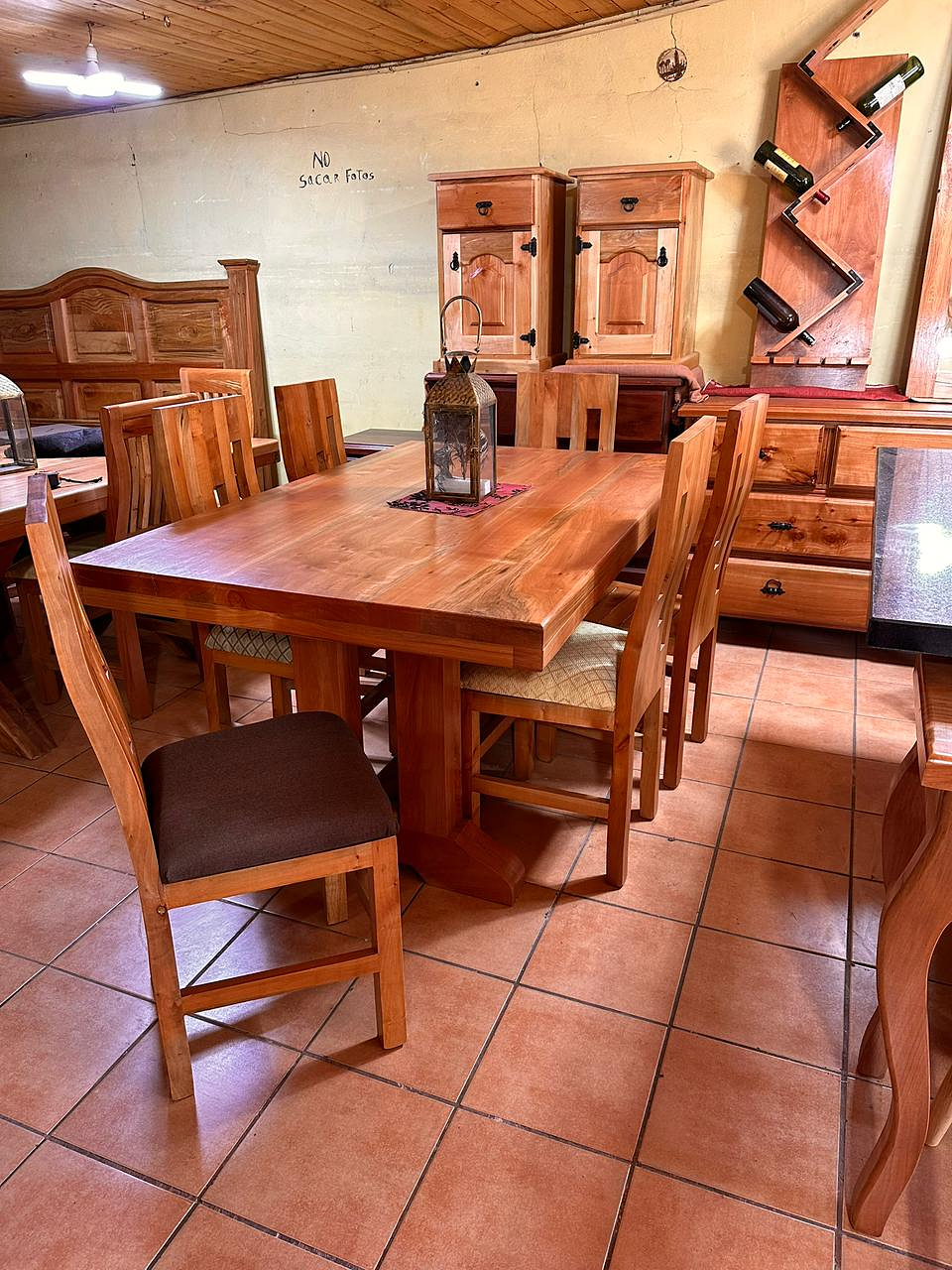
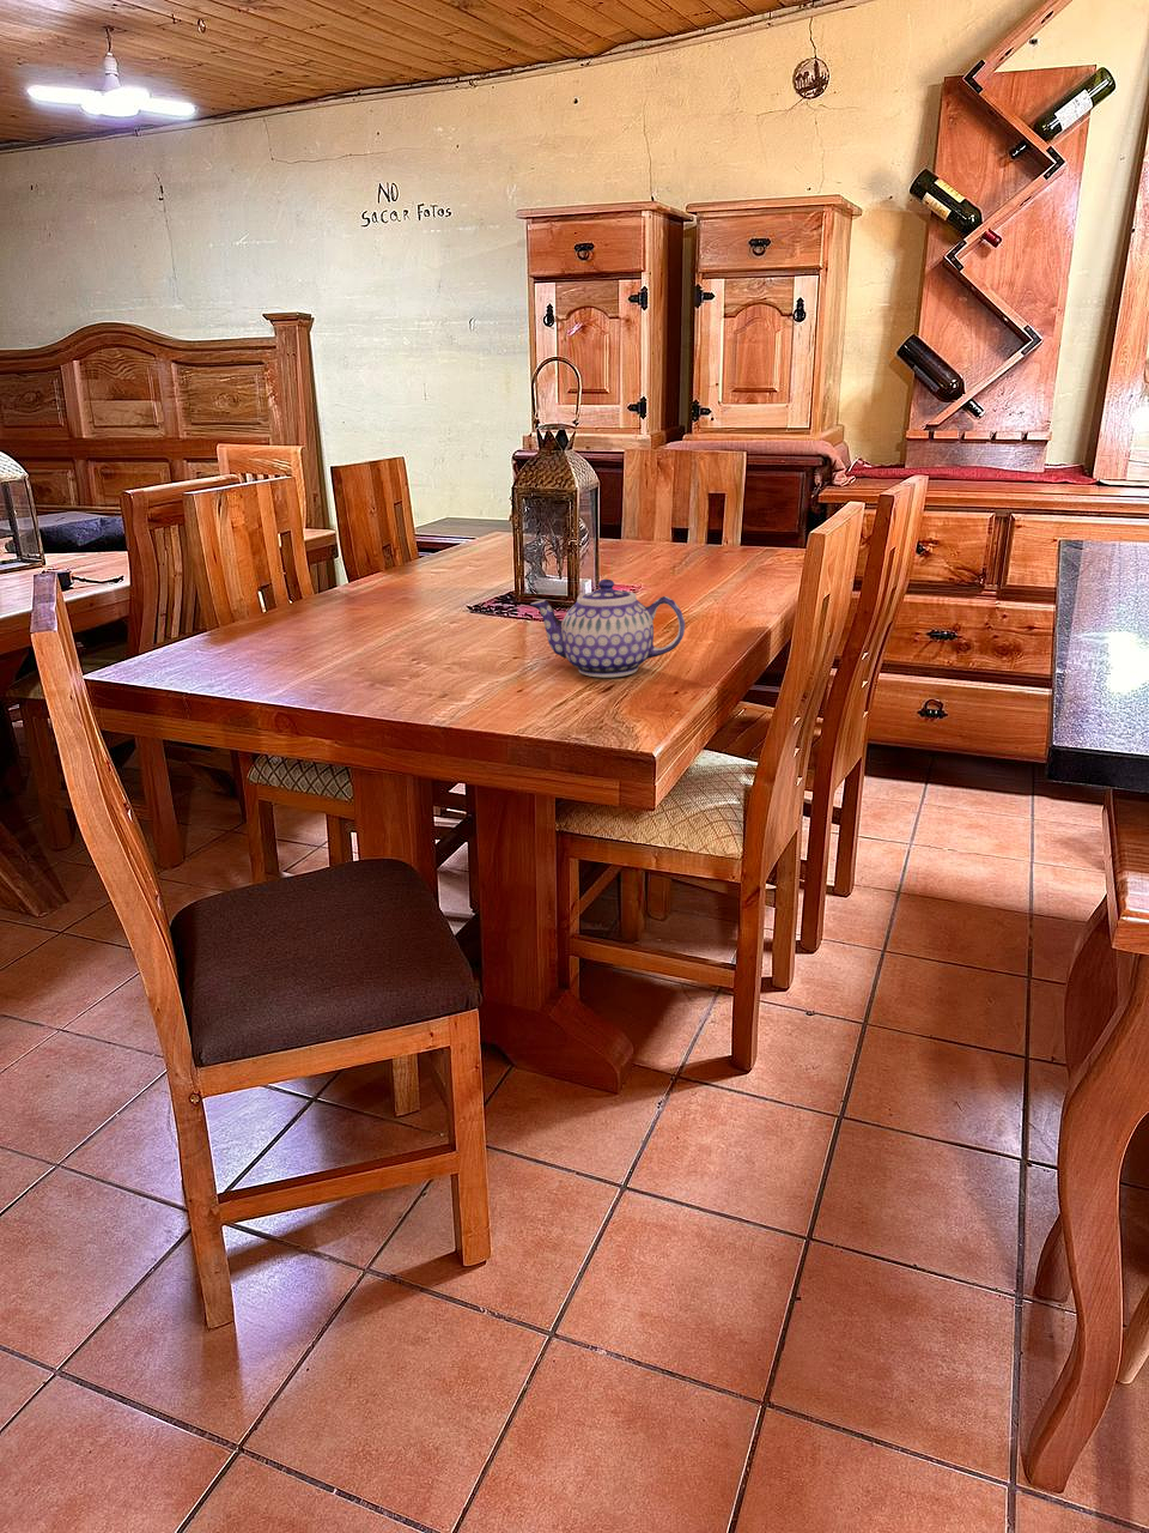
+ teapot (607, 625)
